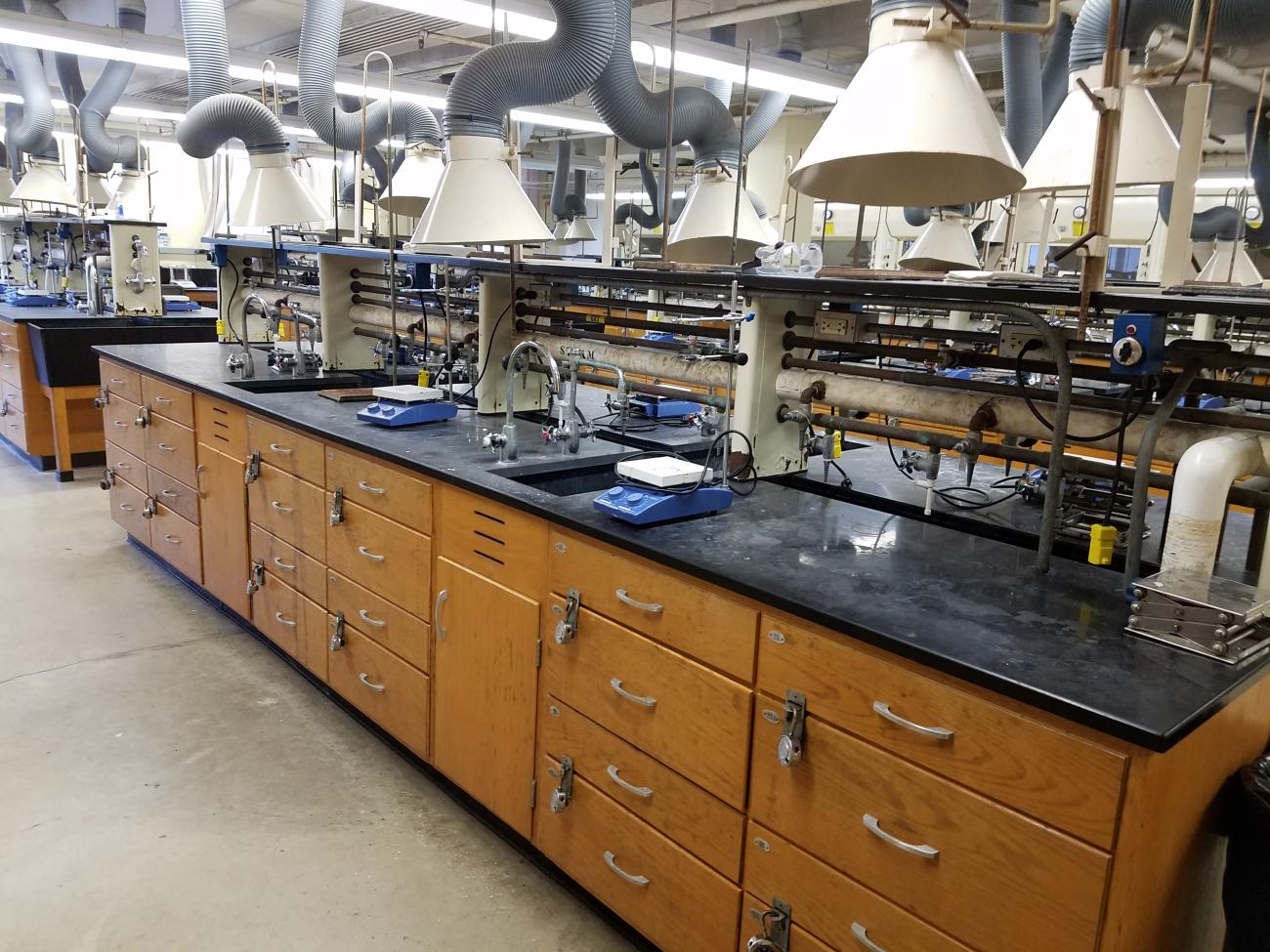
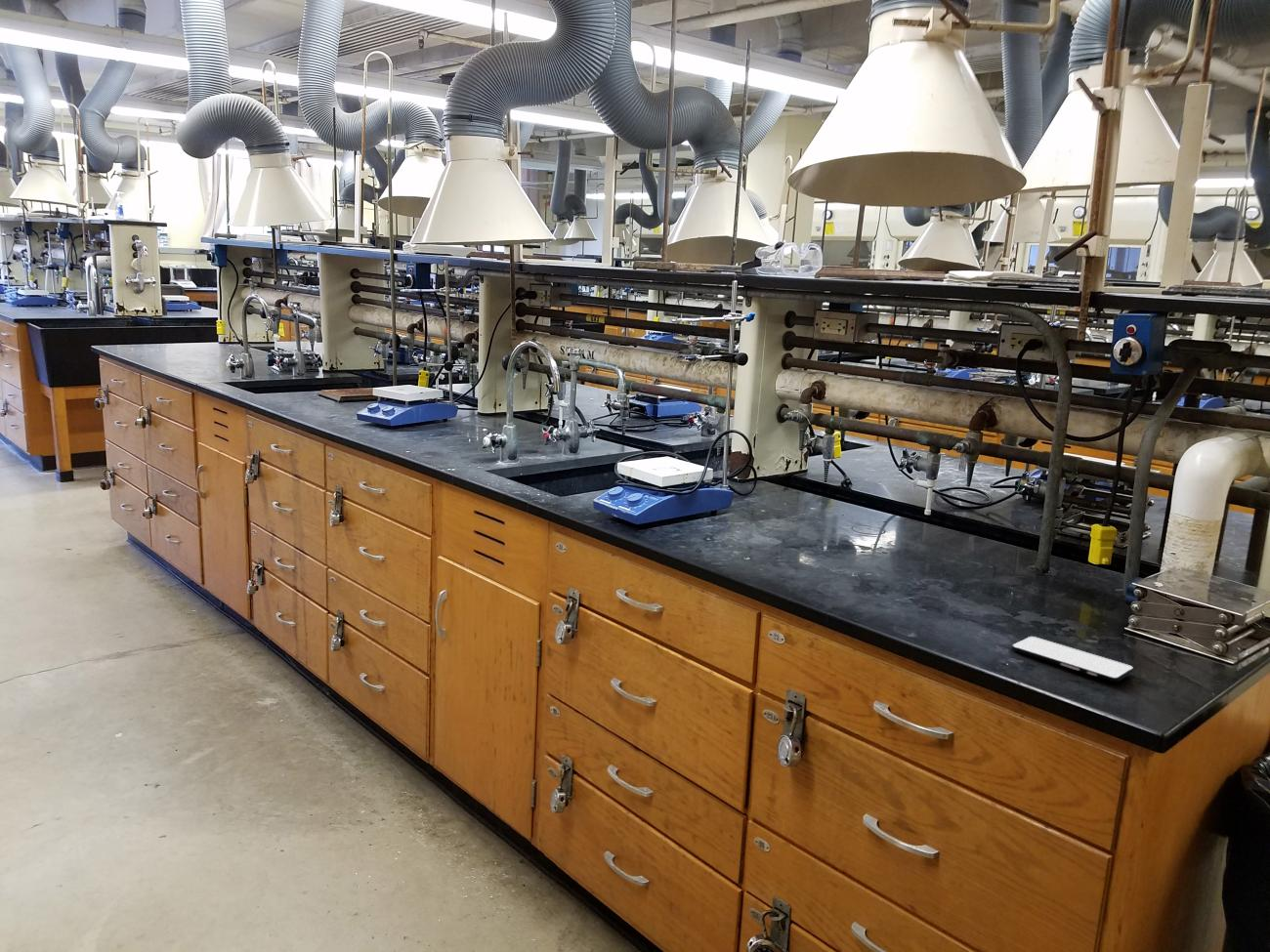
+ smartphone (1071, 658)
